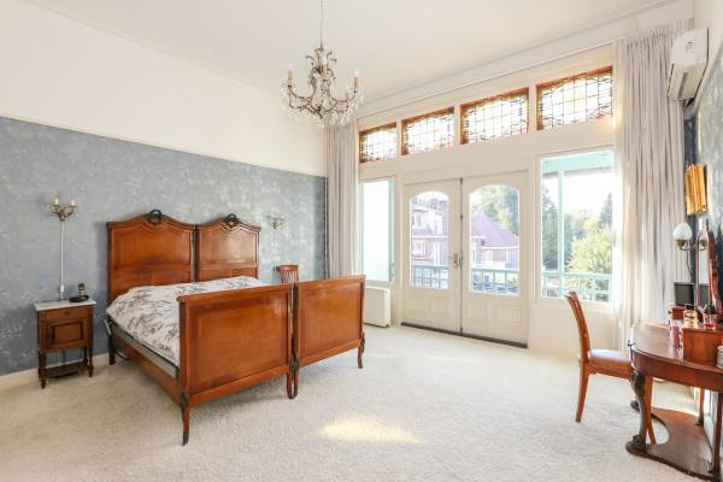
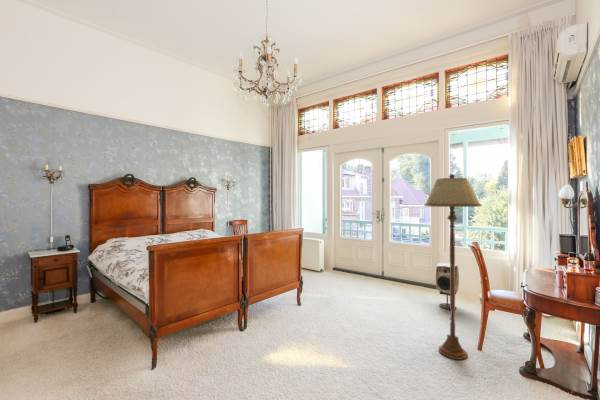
+ speaker (447, 285)
+ floor lamp (451, 263)
